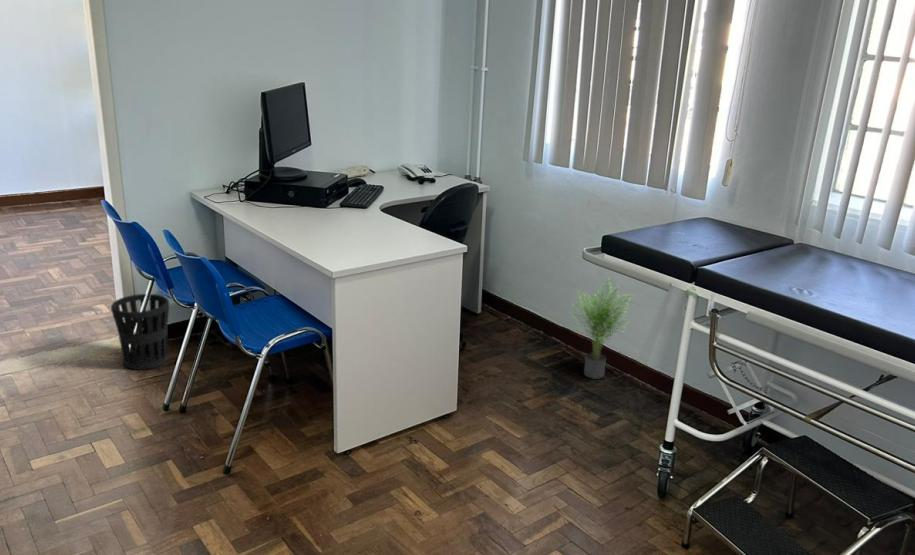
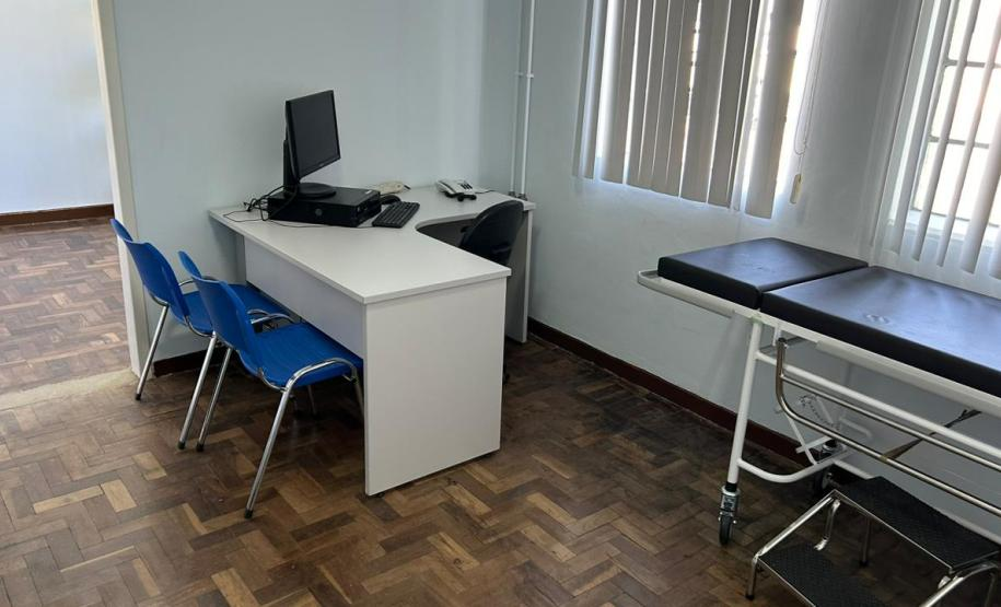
- potted plant (595, 326)
- wastebasket (143, 332)
